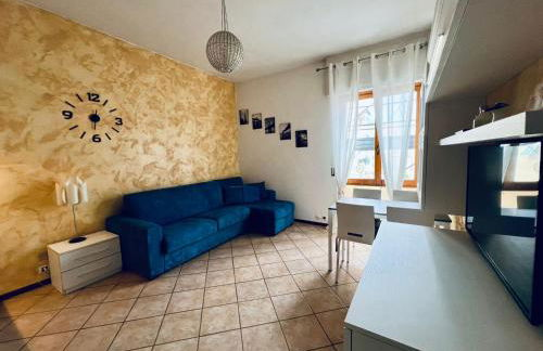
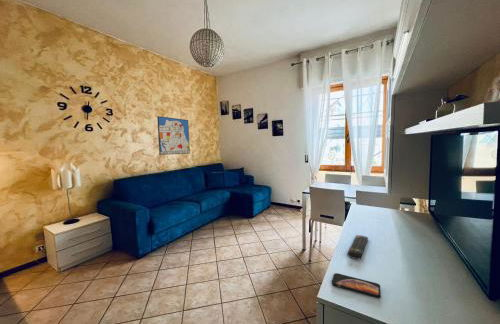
+ remote control (358, 246)
+ smartphone (355, 284)
+ wall art (174, 136)
